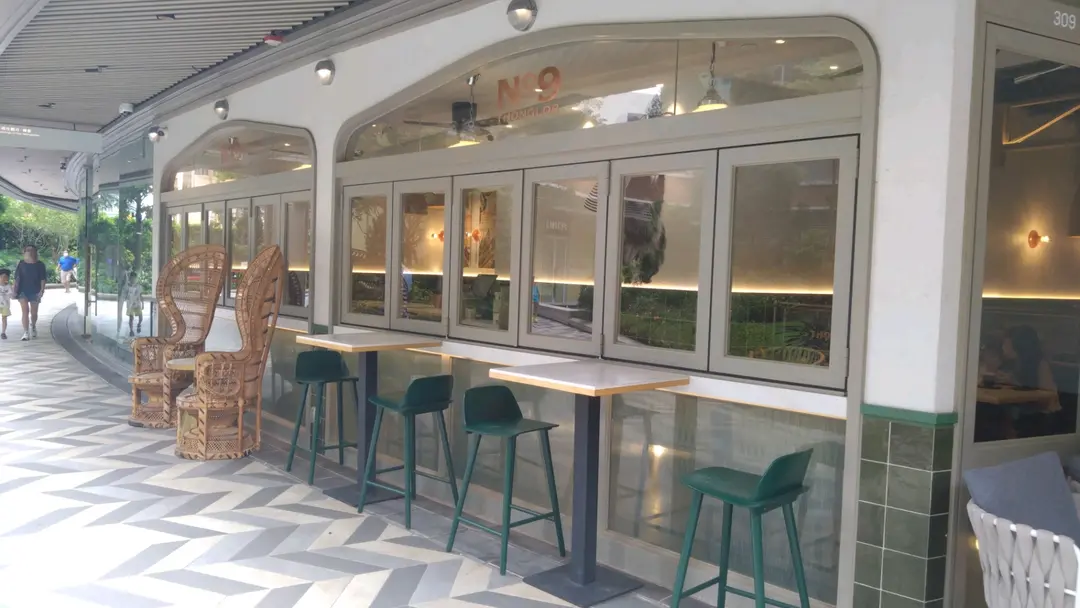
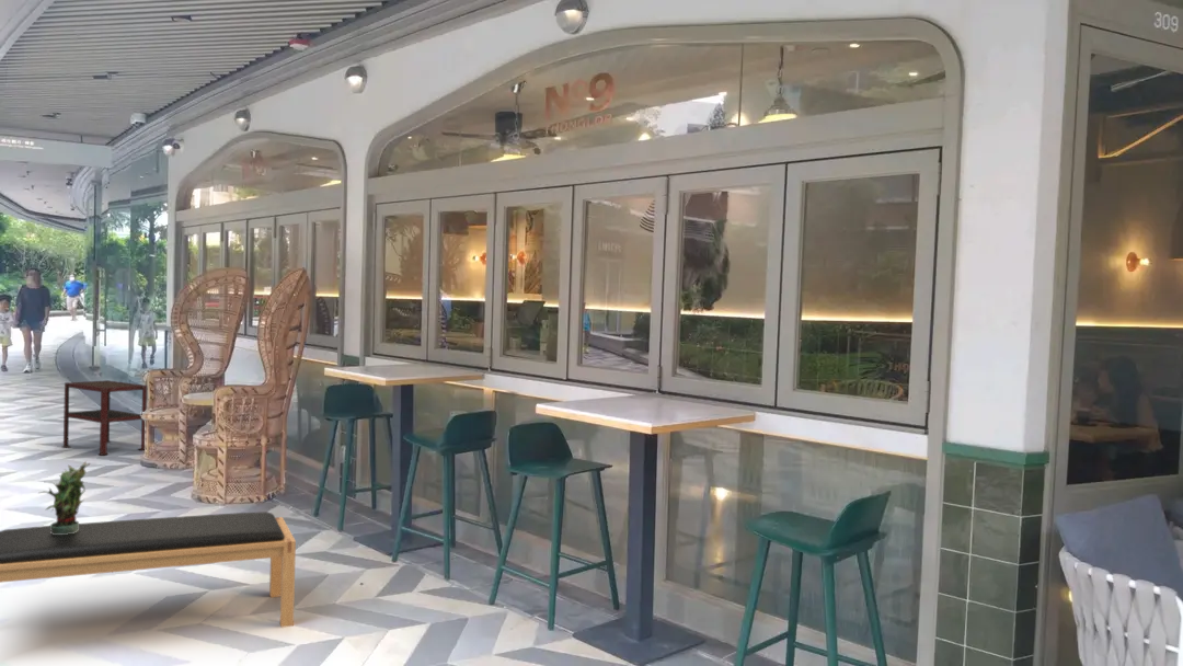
+ bench (141, 569)
+ side table (105, 416)
+ potted plant (69, 496)
